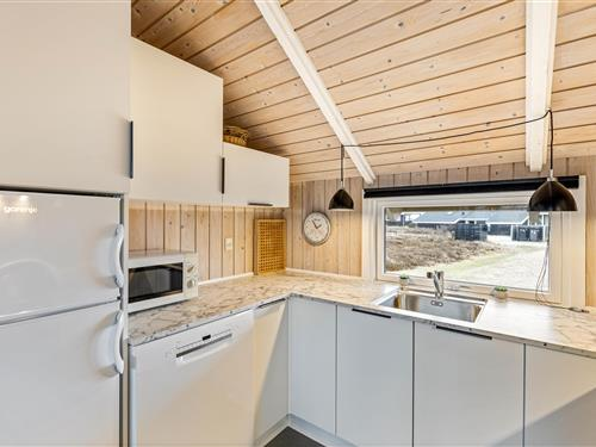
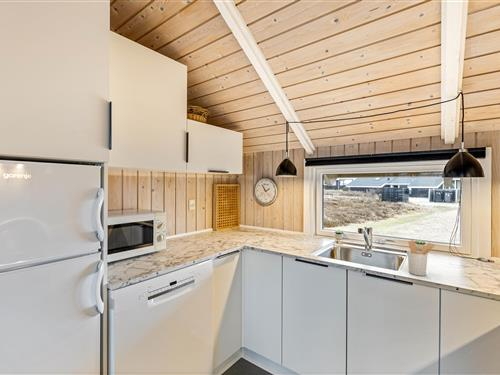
+ utensil holder (421, 257)
